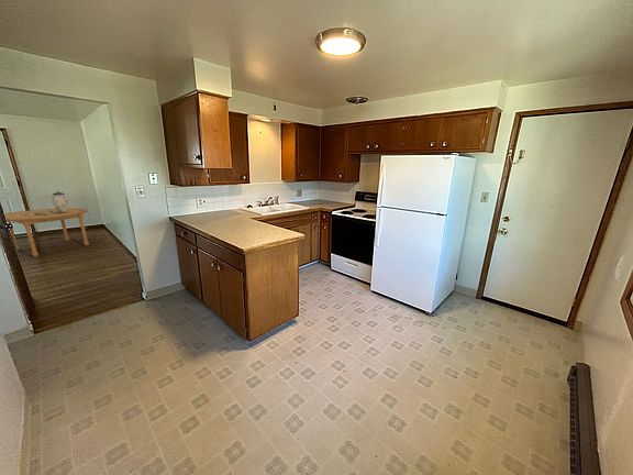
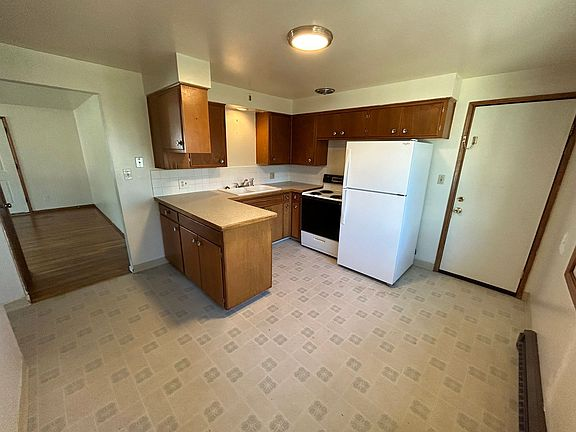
- dining table (48, 221)
- decorative urn (59, 201)
